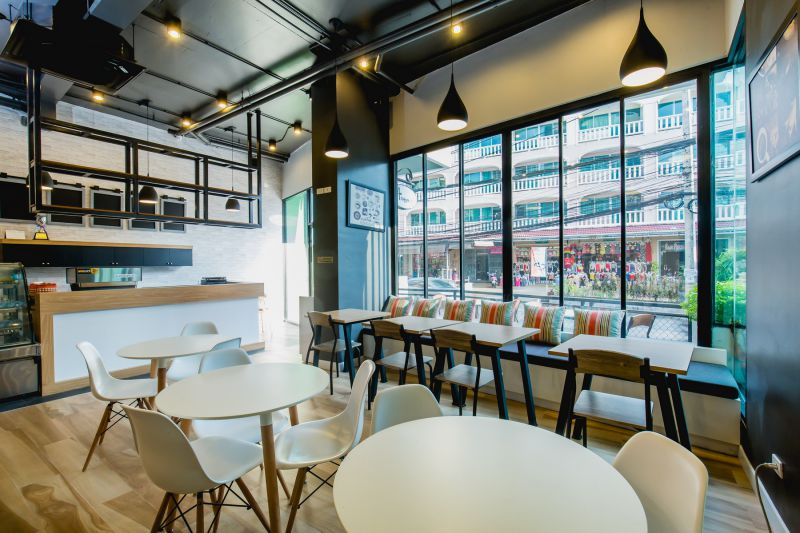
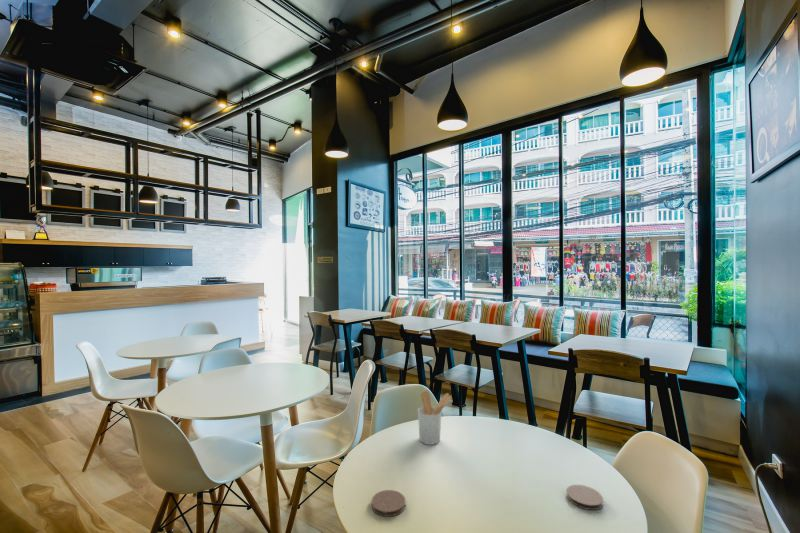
+ utensil holder (435, 416)
+ coaster (584, 496)
+ coaster (388, 502)
